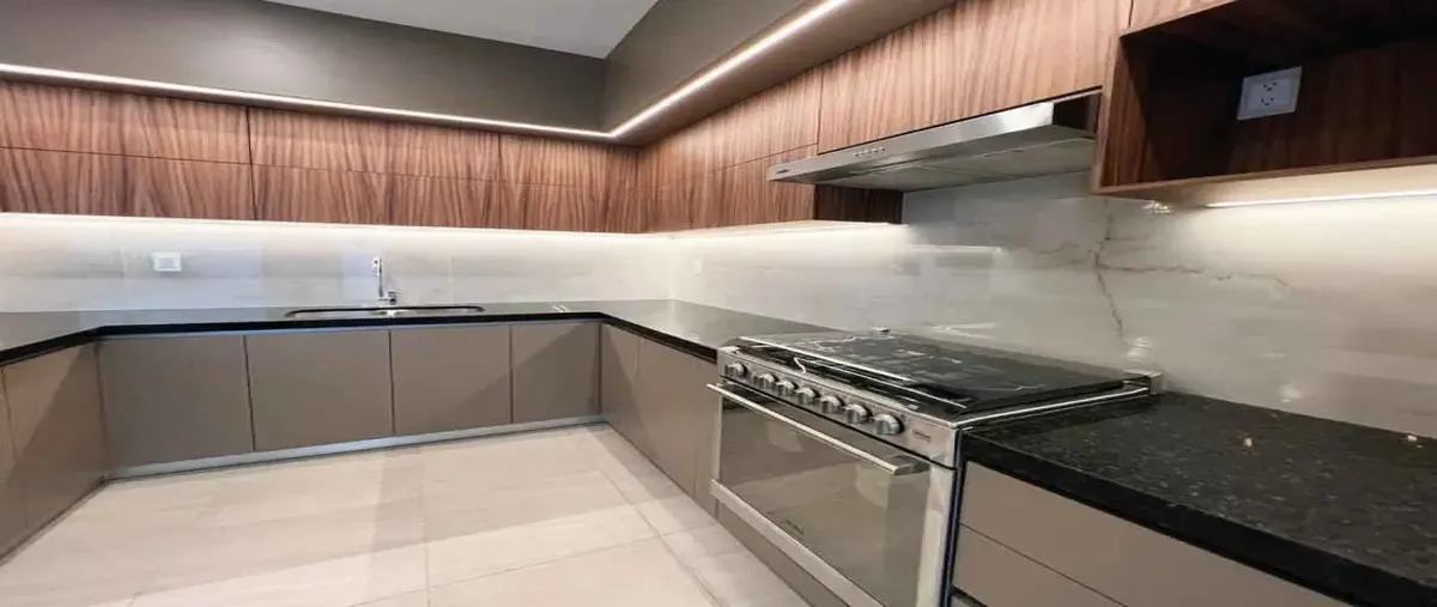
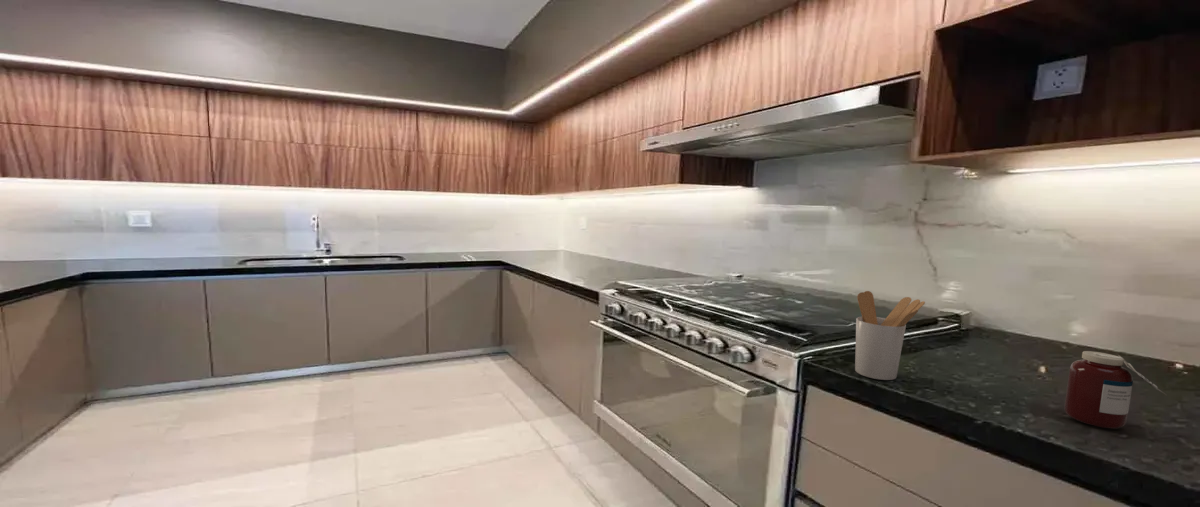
+ utensil holder (888, 334)
+ jar (1111, 390)
